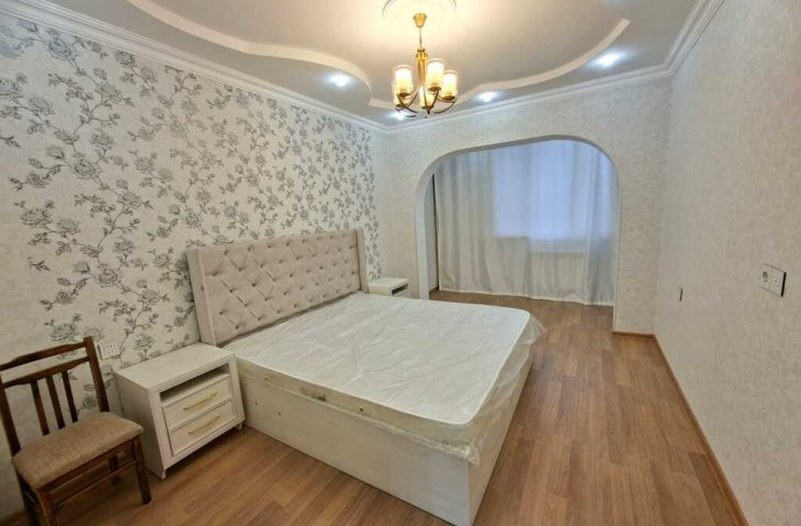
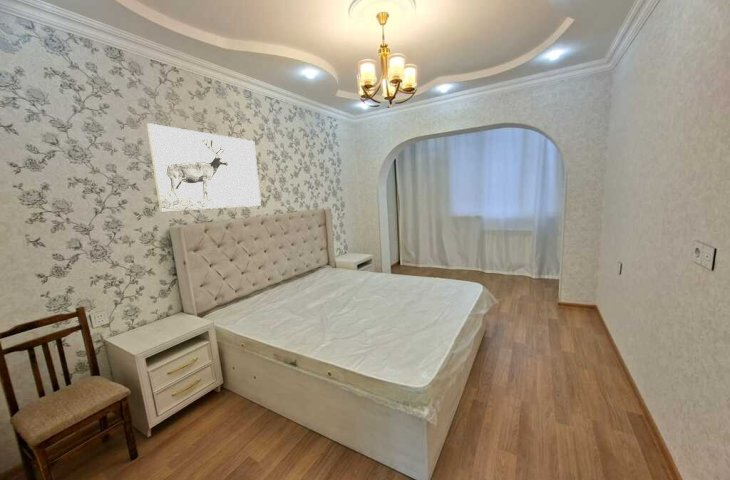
+ wall art (213, 171)
